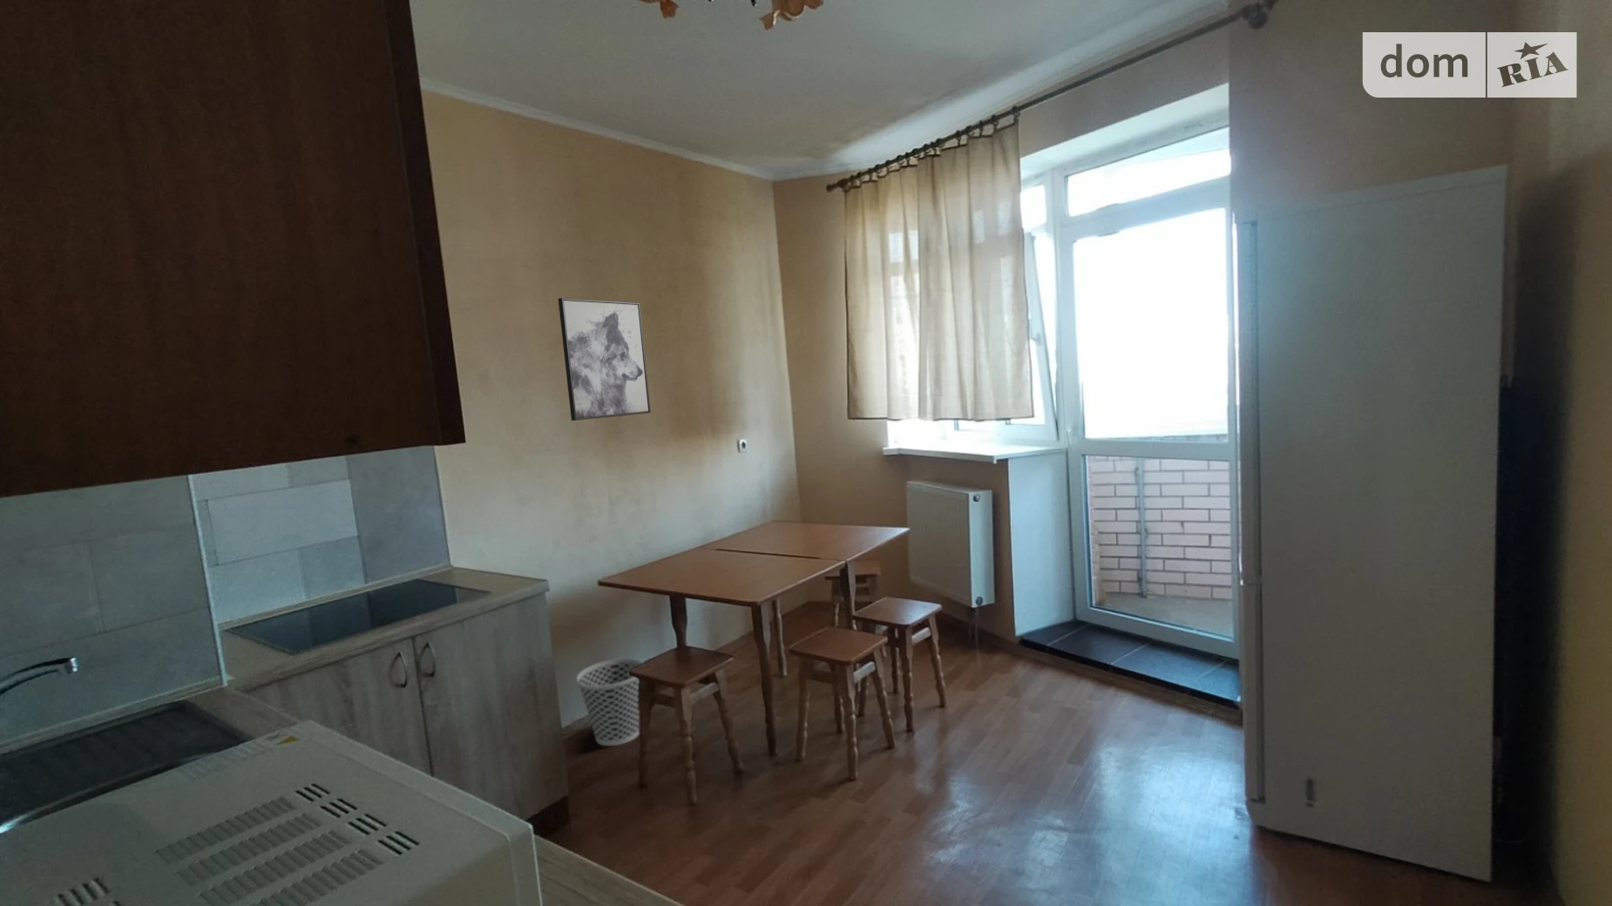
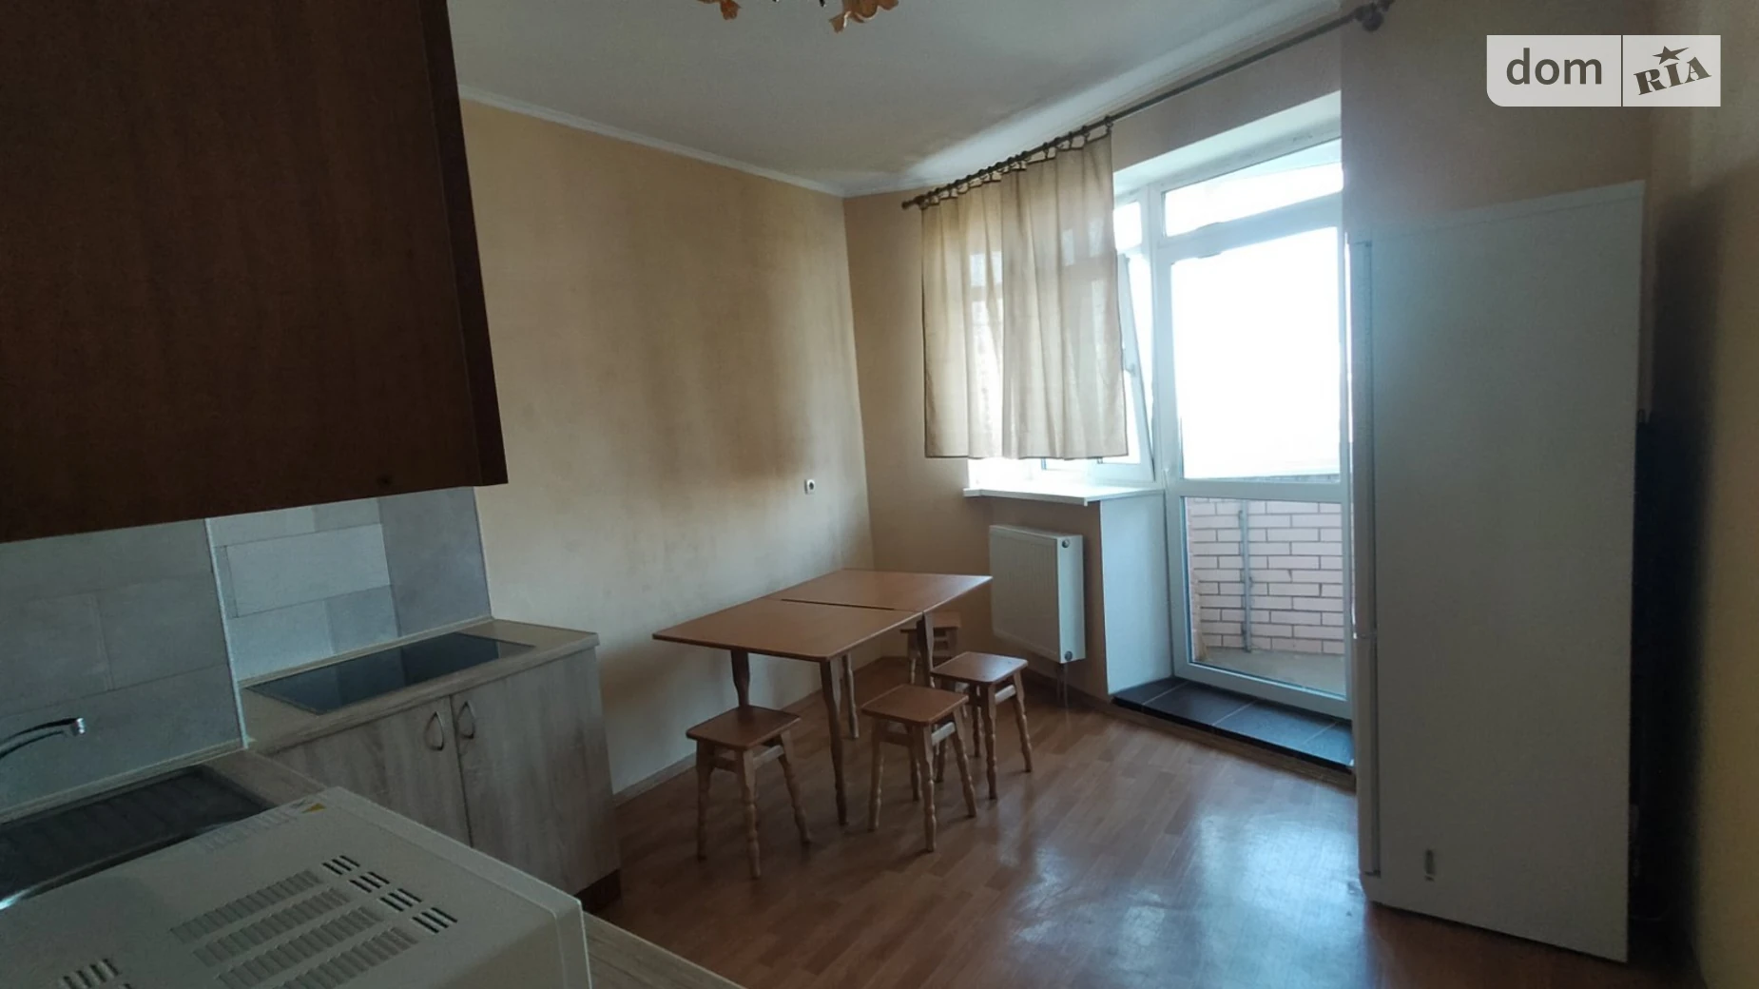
- wastebasket (614, 704)
- wall art (607, 358)
